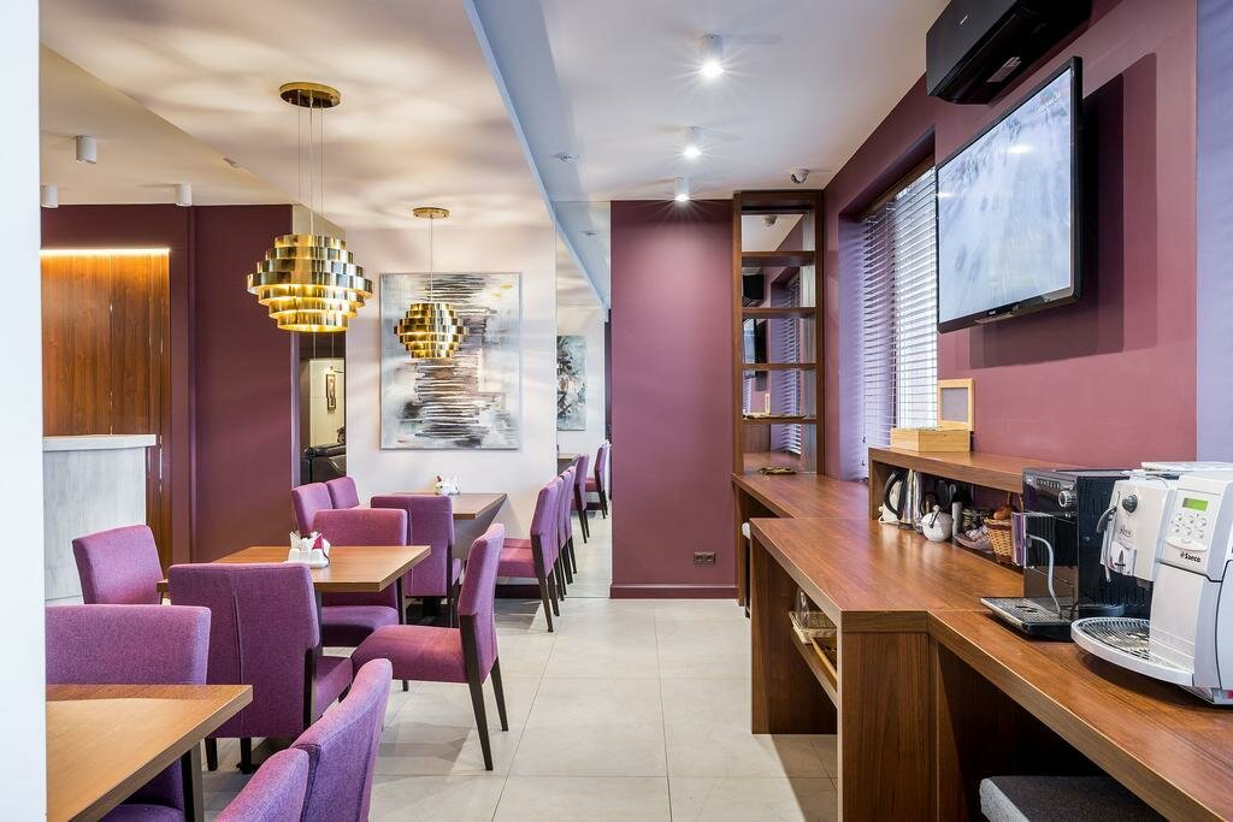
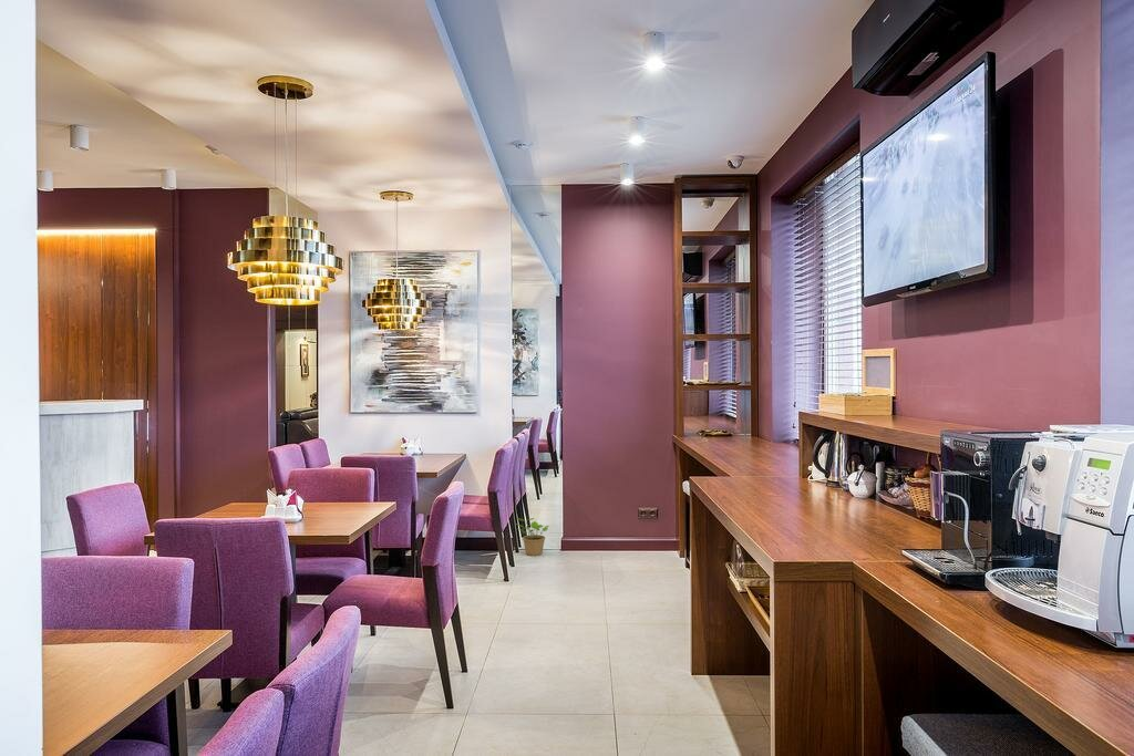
+ potted plant (533, 534)
